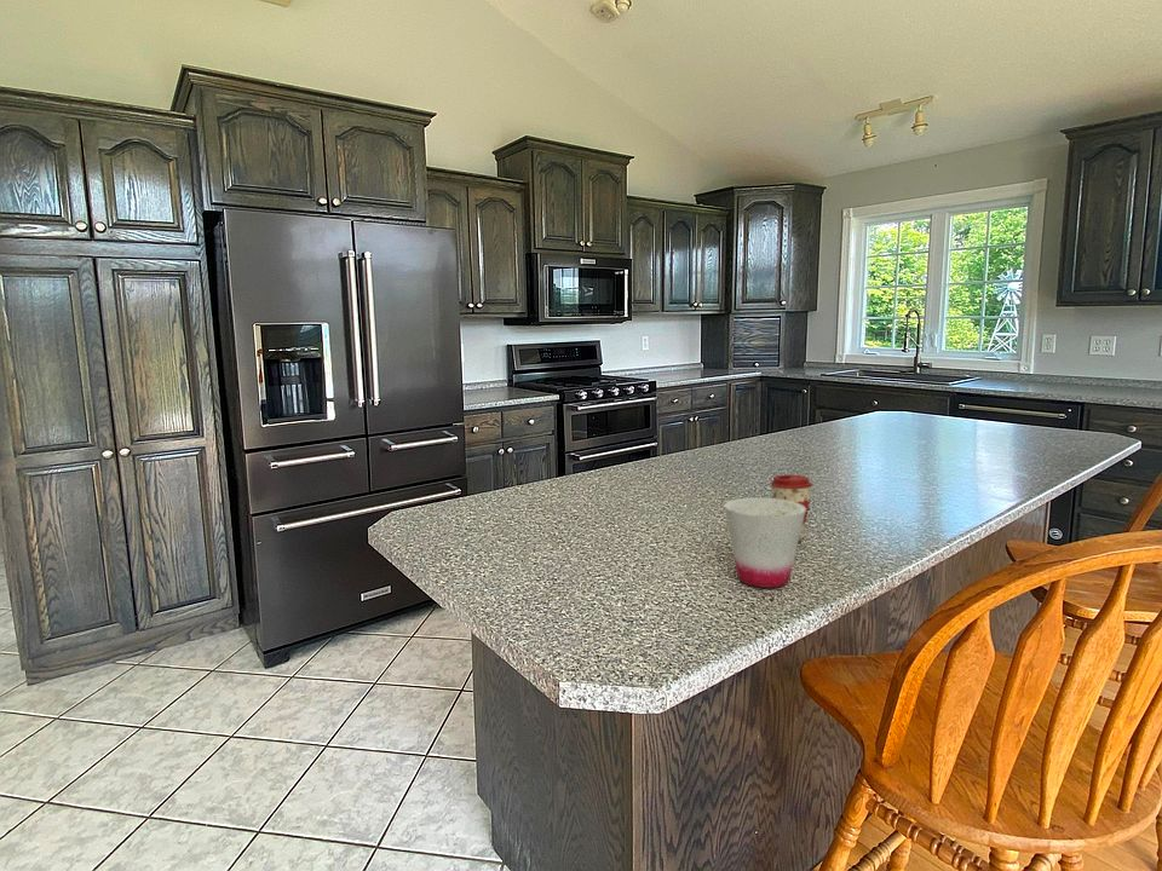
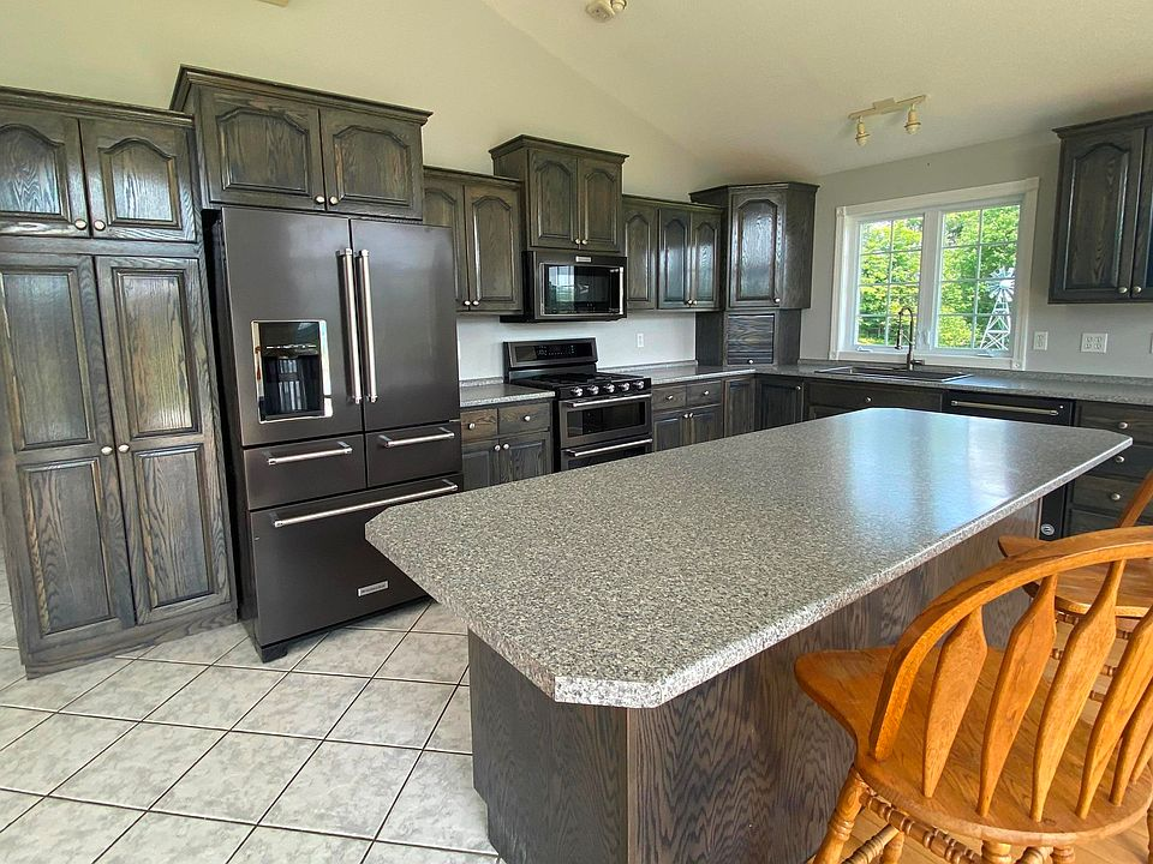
- cup (764, 543)
- coffee cup (792, 501)
